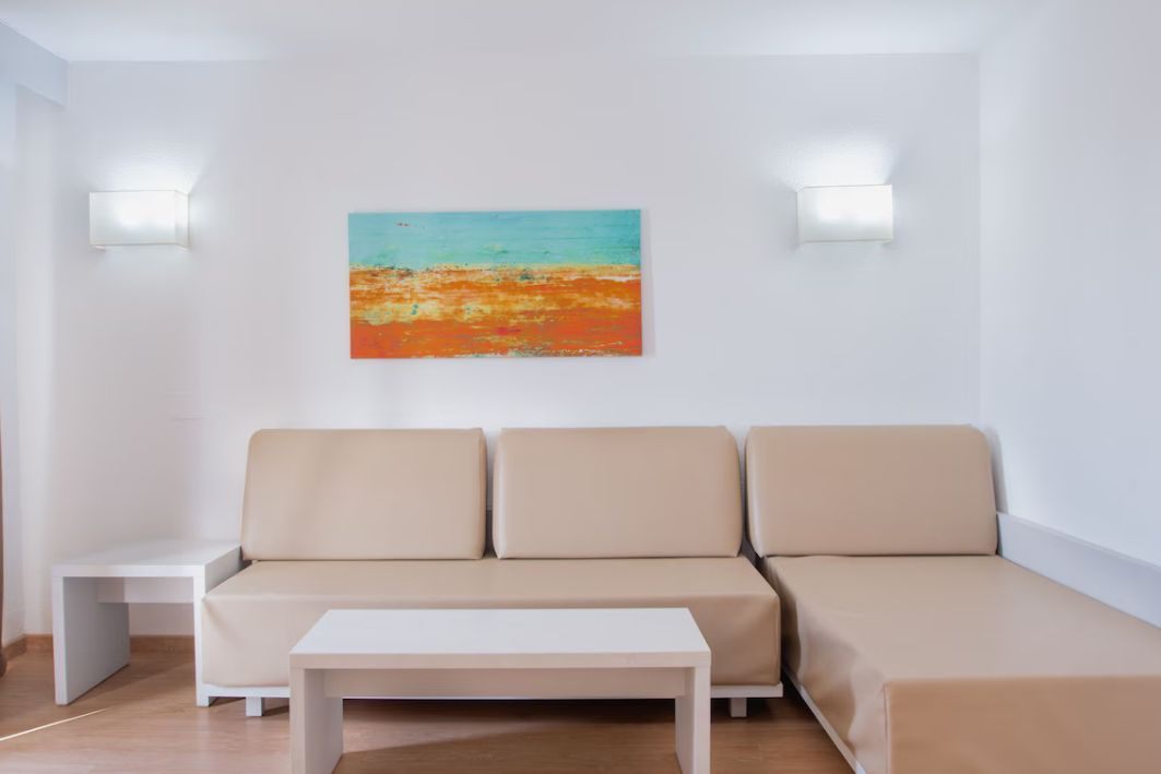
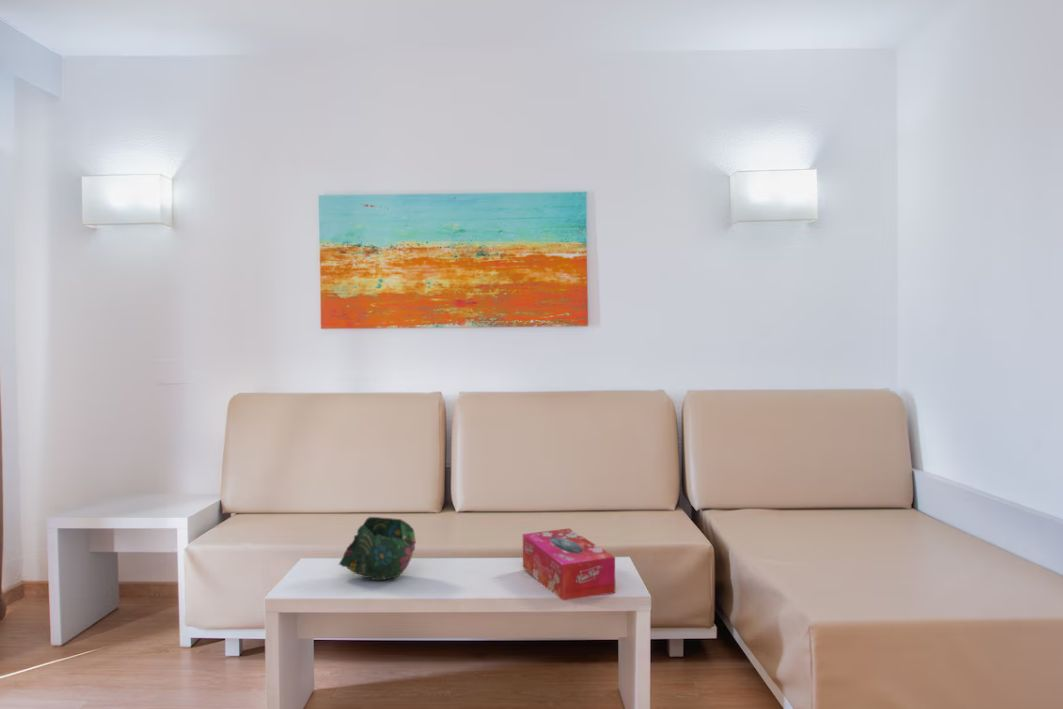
+ decorative bowl (377, 549)
+ tissue box (566, 562)
